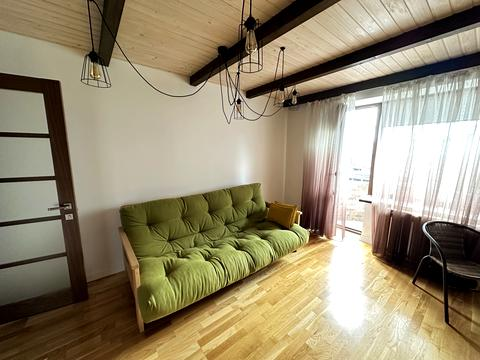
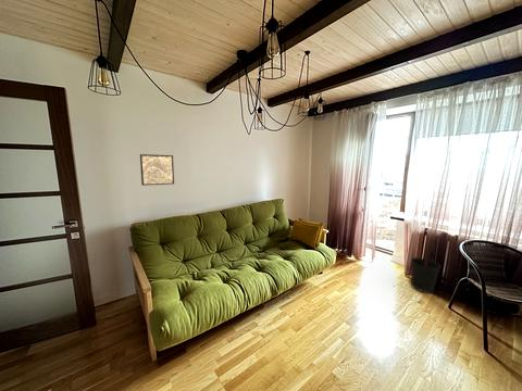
+ wastebasket (423, 275)
+ wall art (158, 169)
